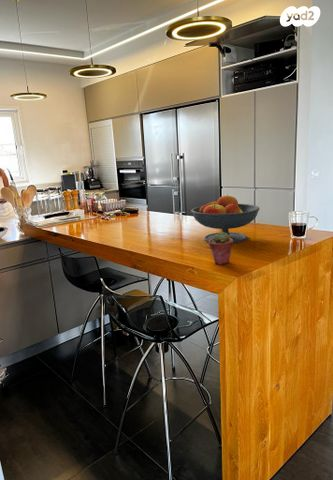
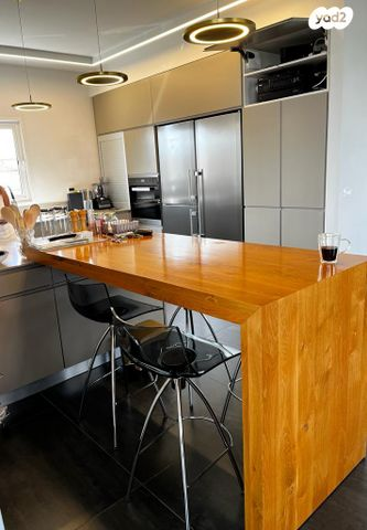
- fruit bowl (225, 218)
- potted succulent (221, 246)
